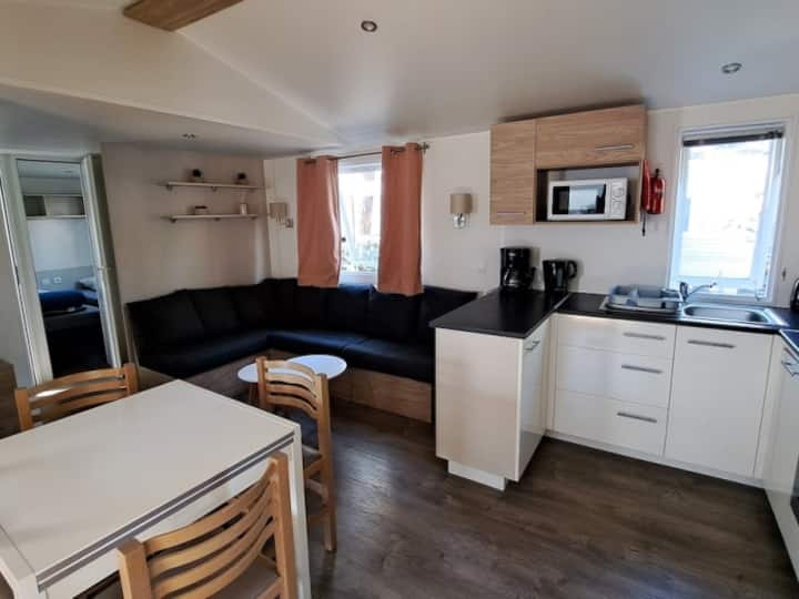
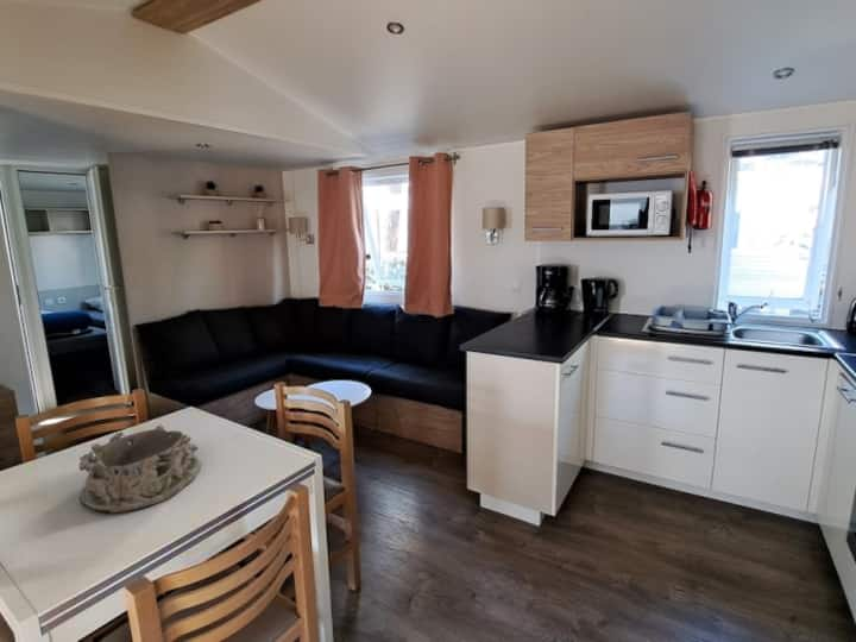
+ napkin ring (141, 460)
